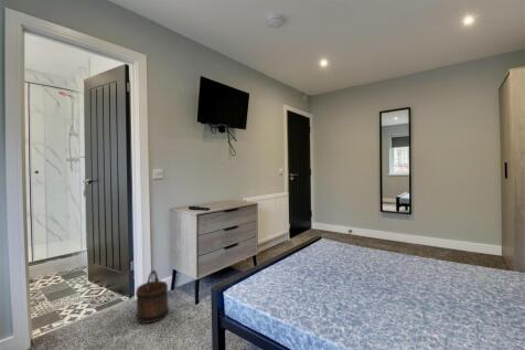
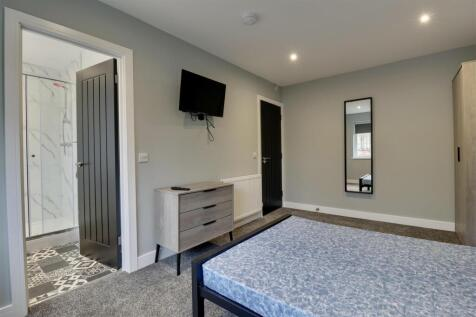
- bucket (152, 293)
